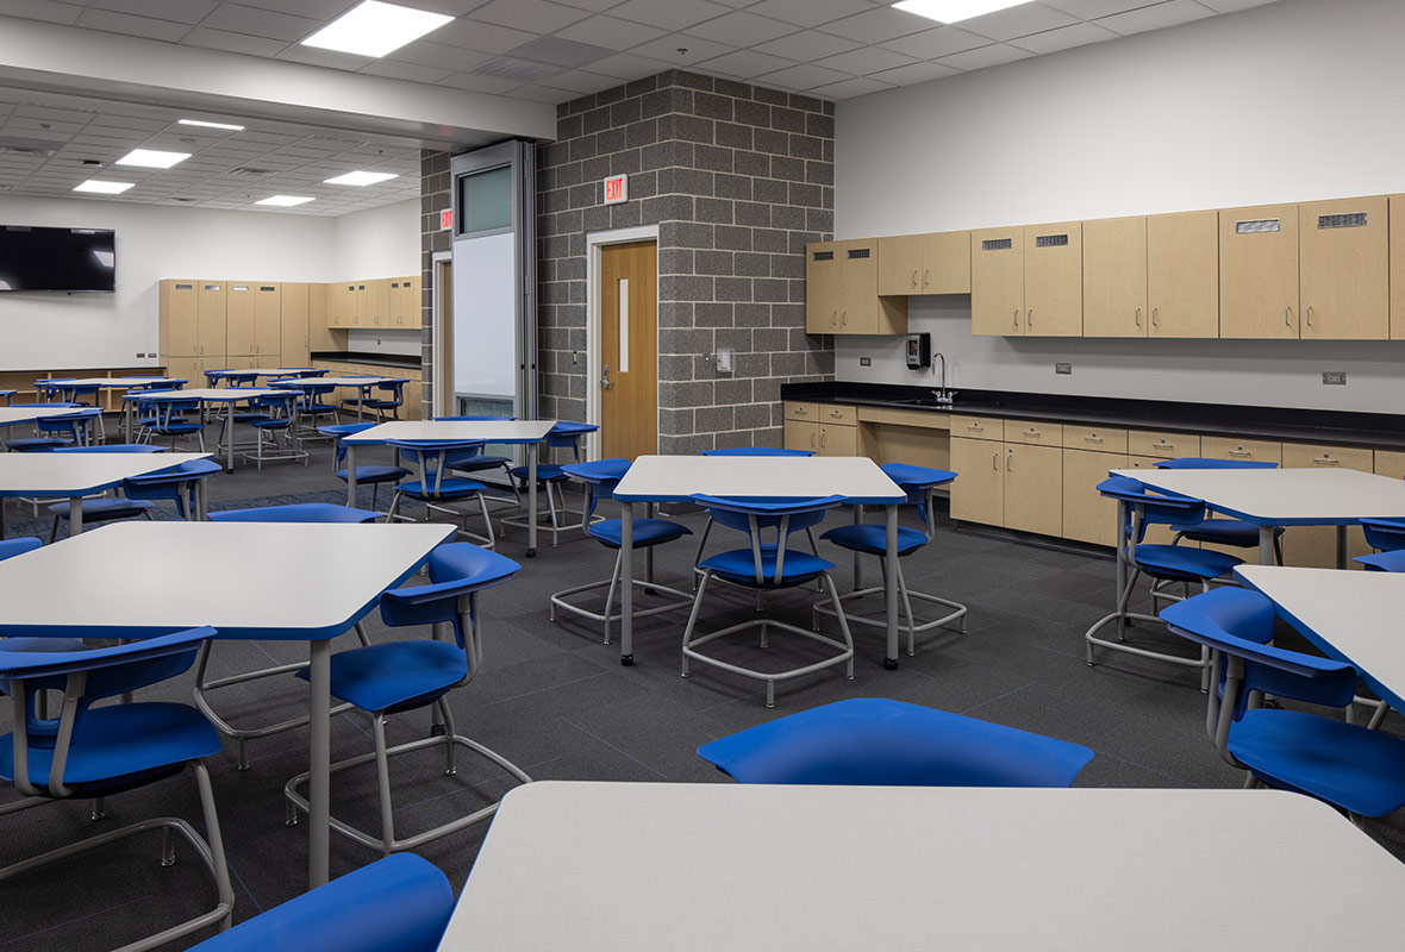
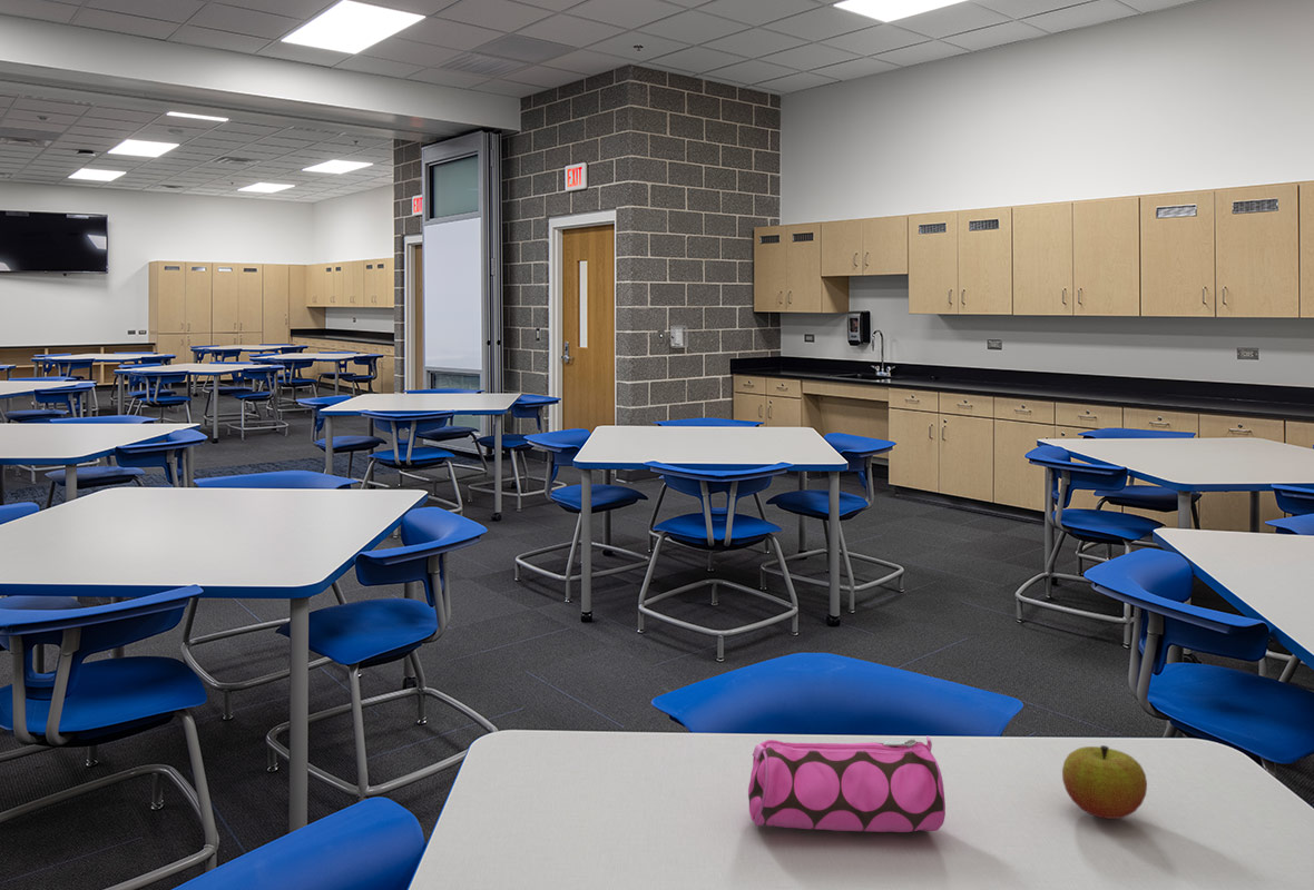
+ apple (1104, 780)
+ pencil case (842, 781)
